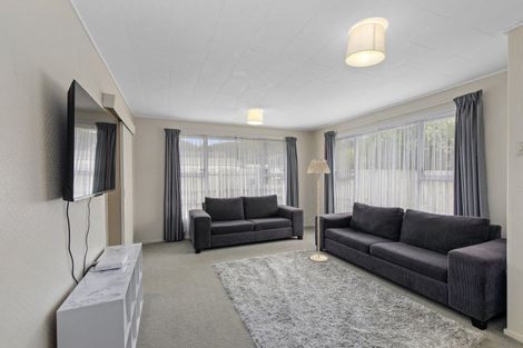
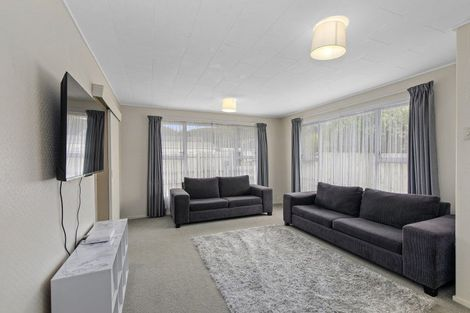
- floor lamp (318, 209)
